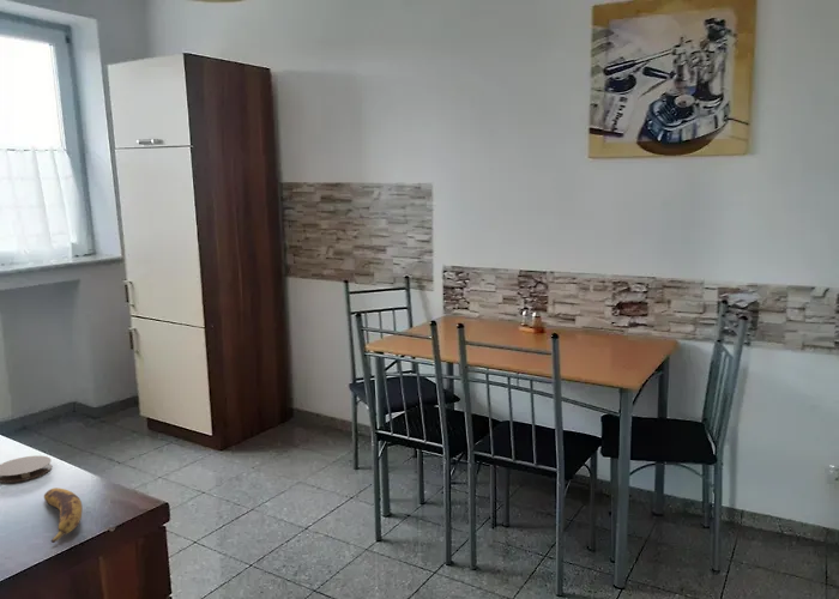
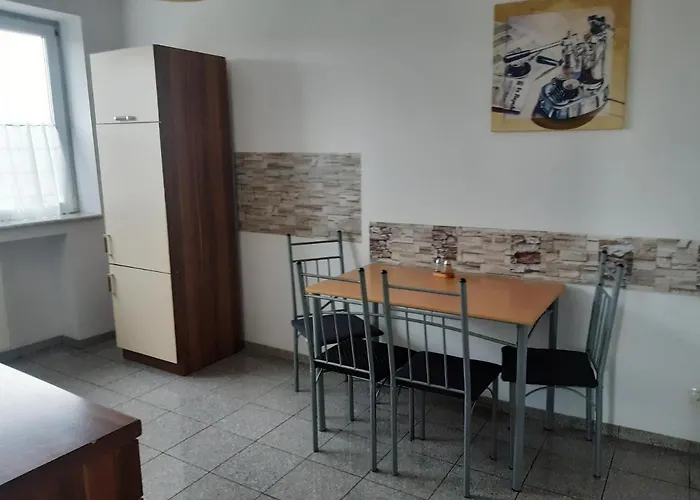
- banana (61, 506)
- coaster (23, 468)
